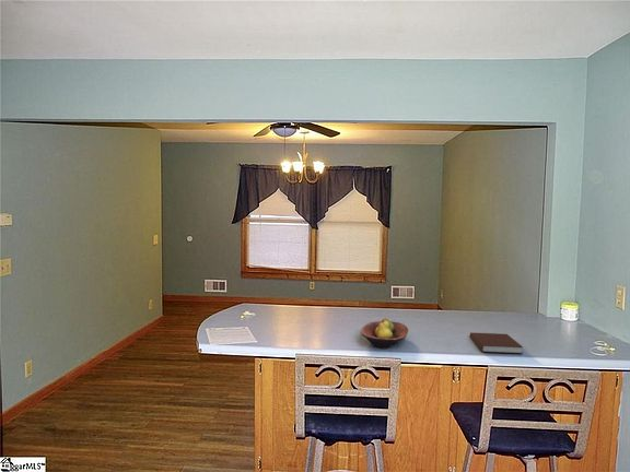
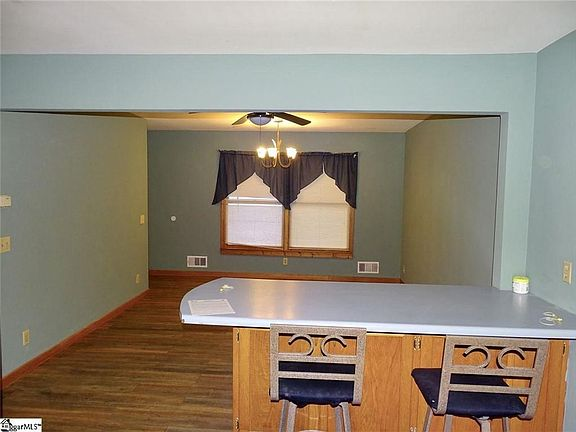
- fruit bowl (384, 330)
- notebook (494, 342)
